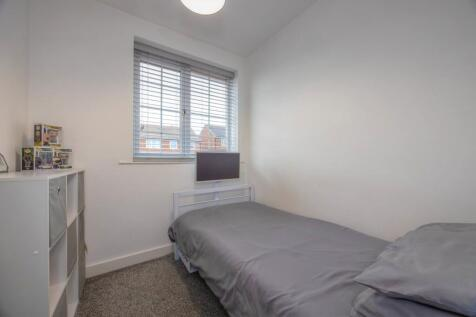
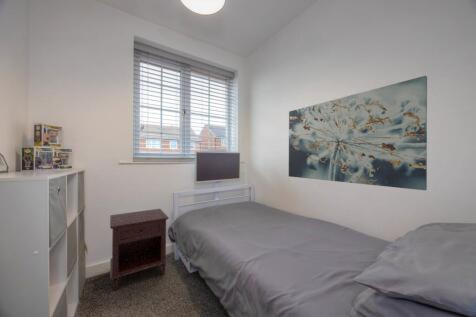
+ wall art (339, 140)
+ nightstand (138, 244)
